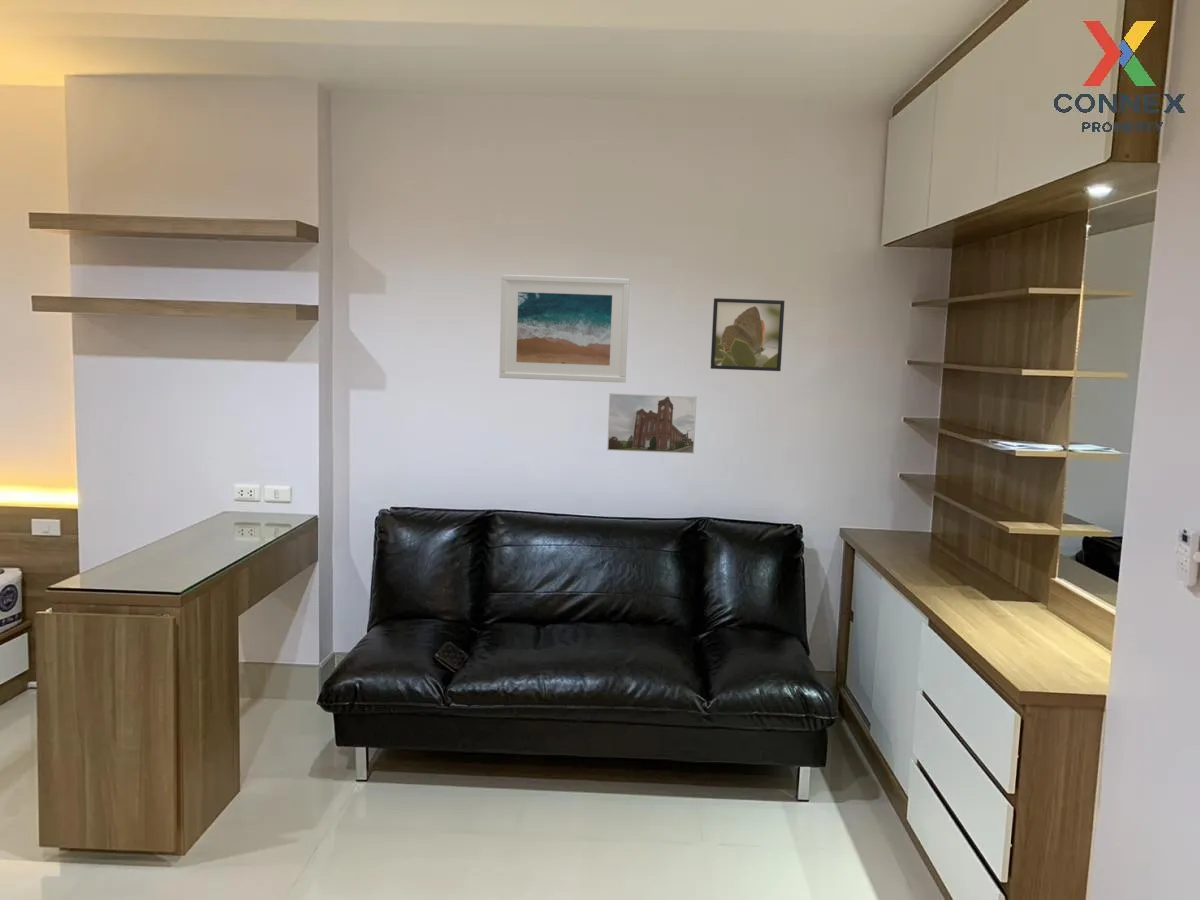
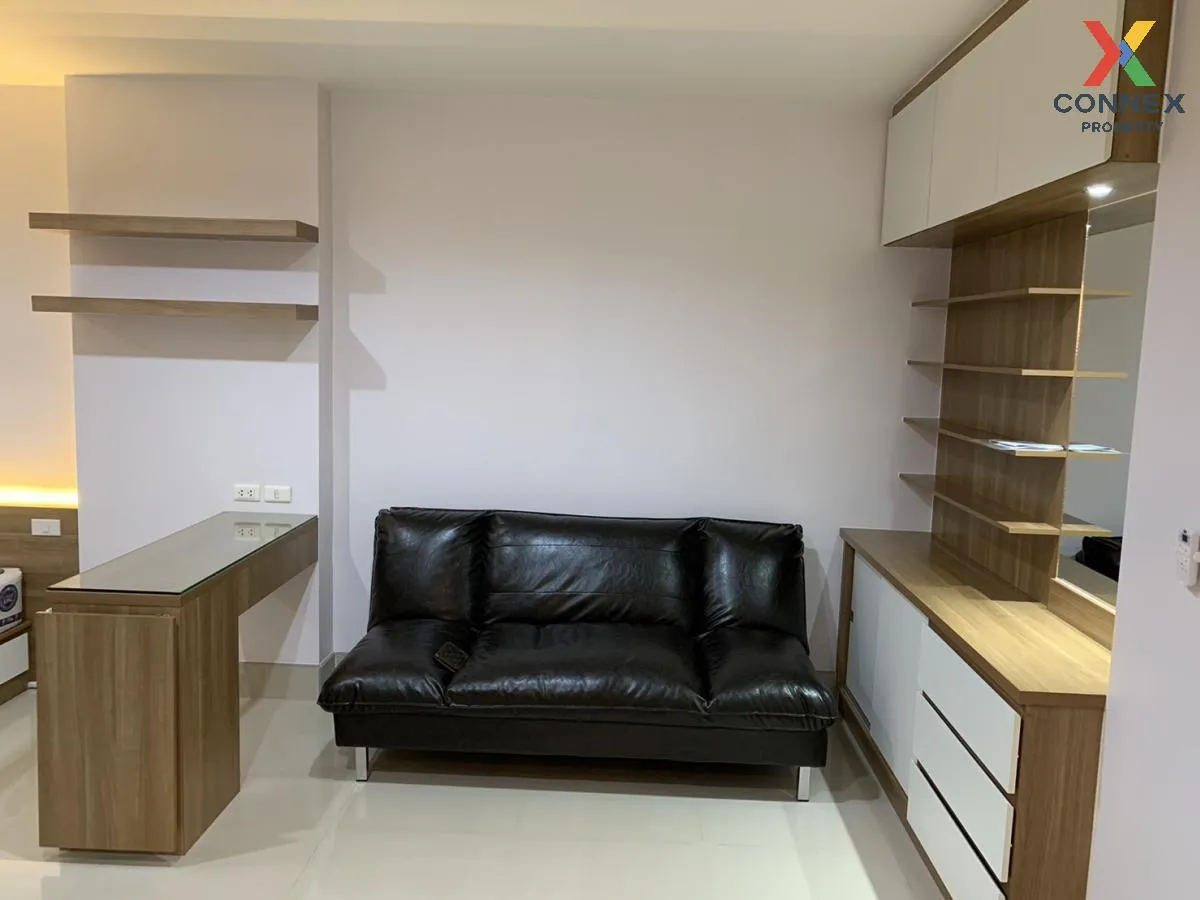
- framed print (747, 334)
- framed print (564, 328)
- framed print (651, 423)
